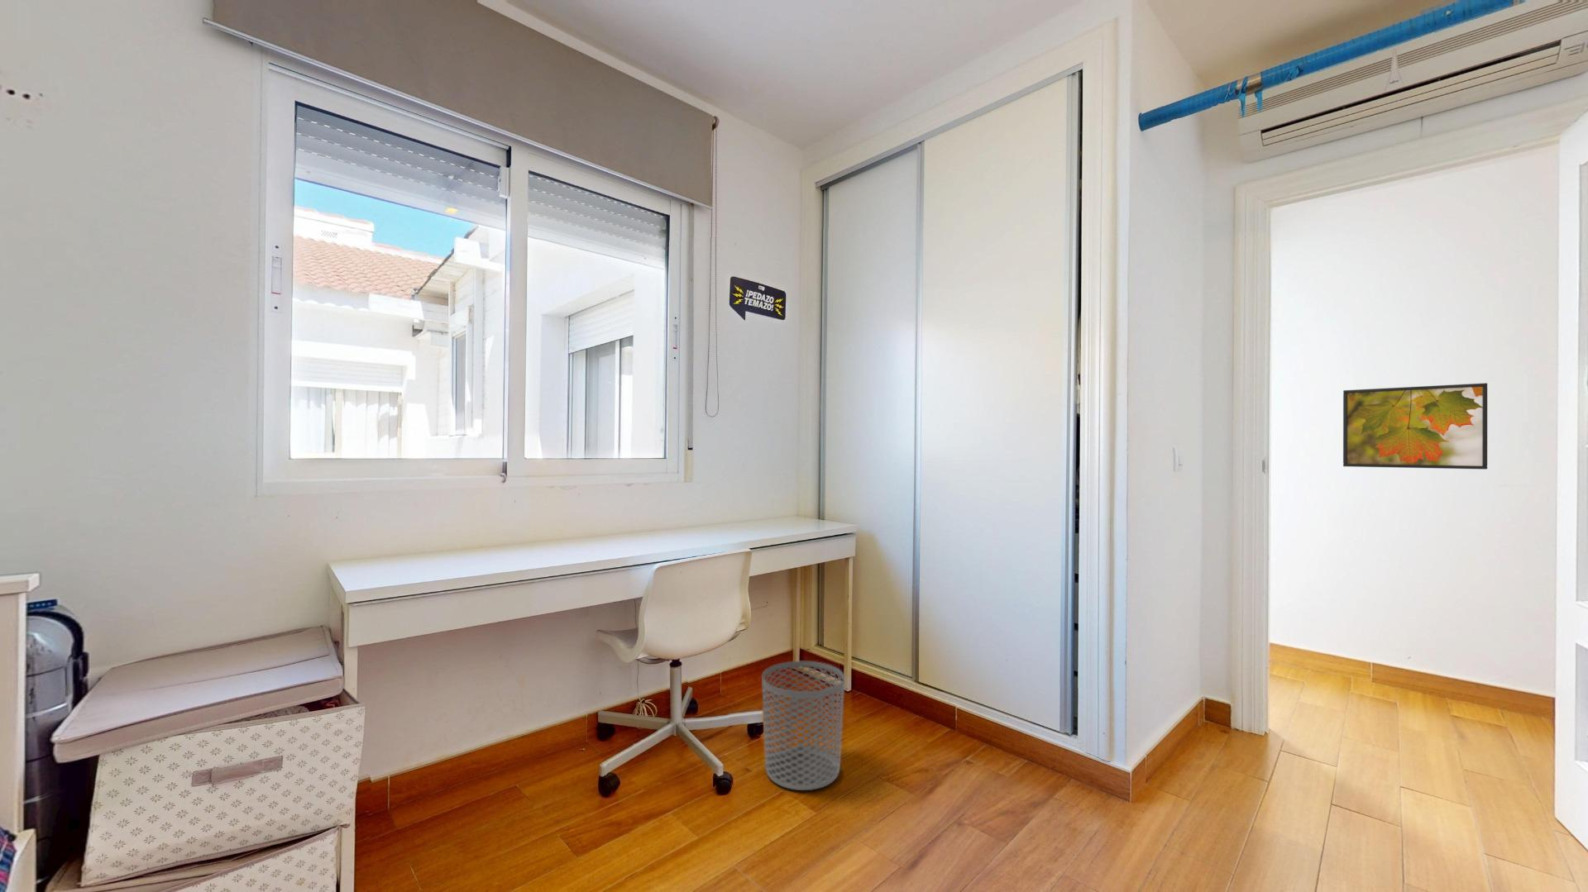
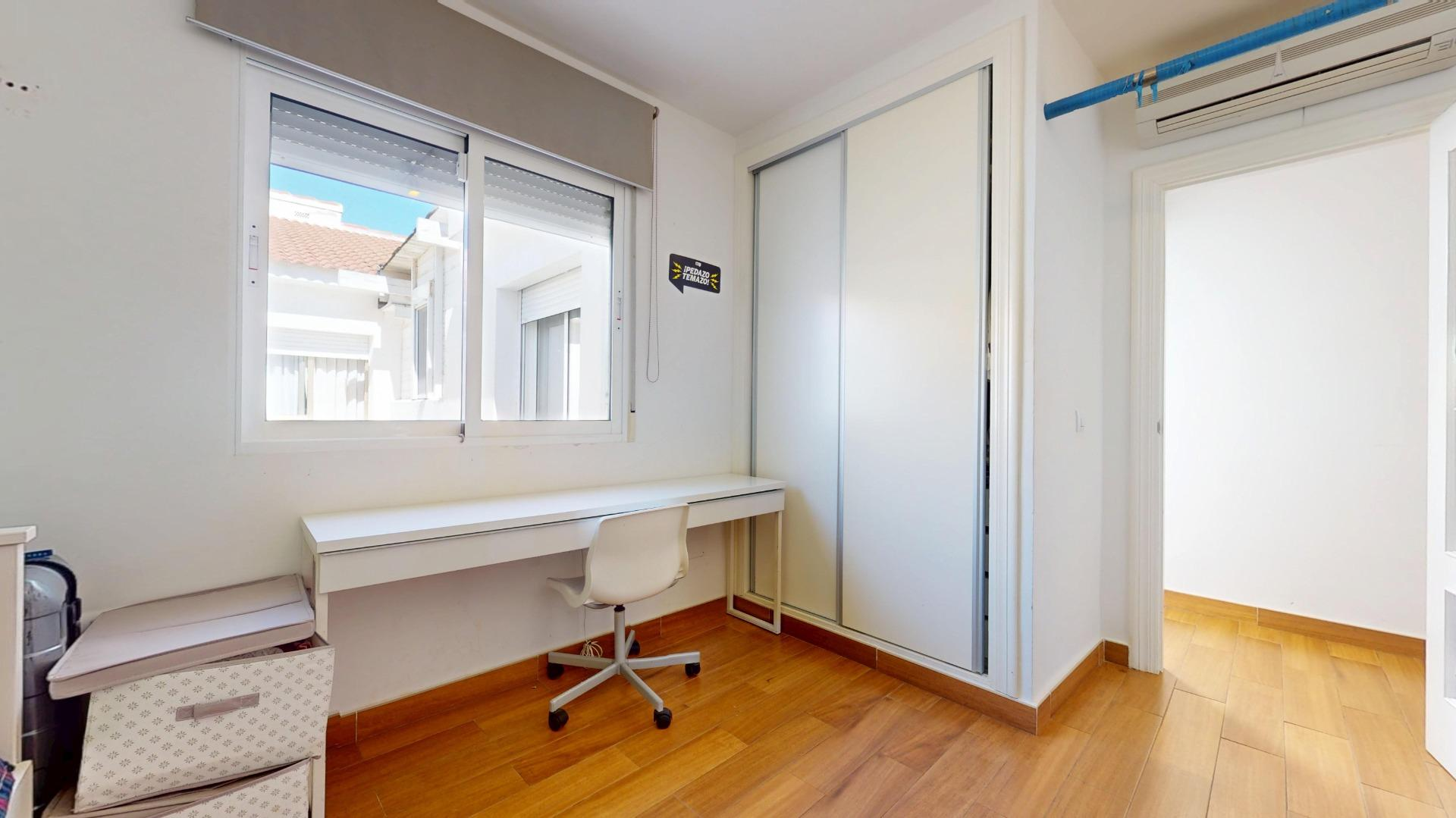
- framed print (1410, 427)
- waste bin (803, 723)
